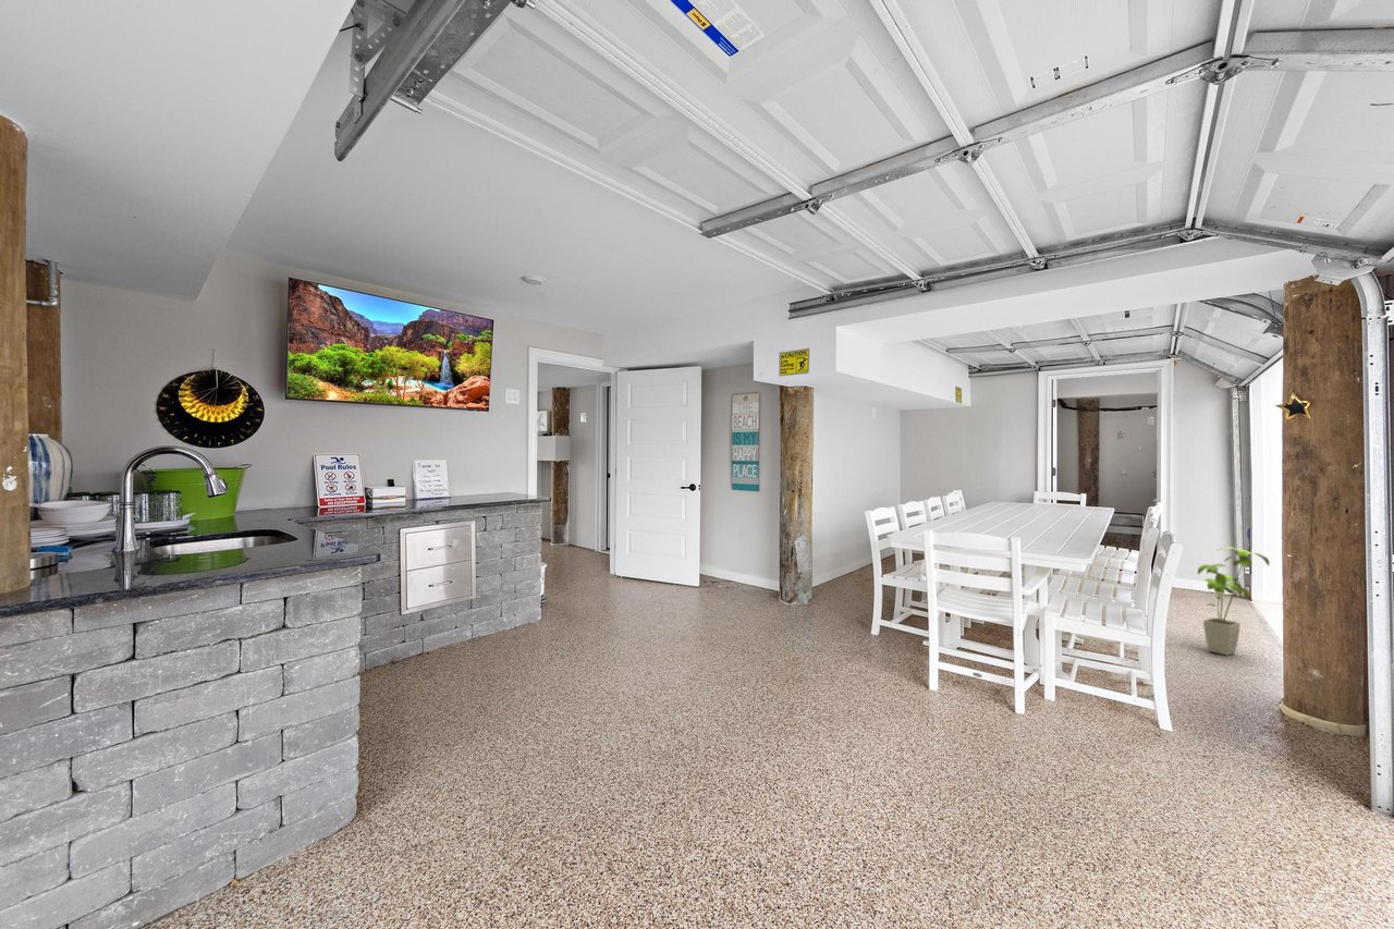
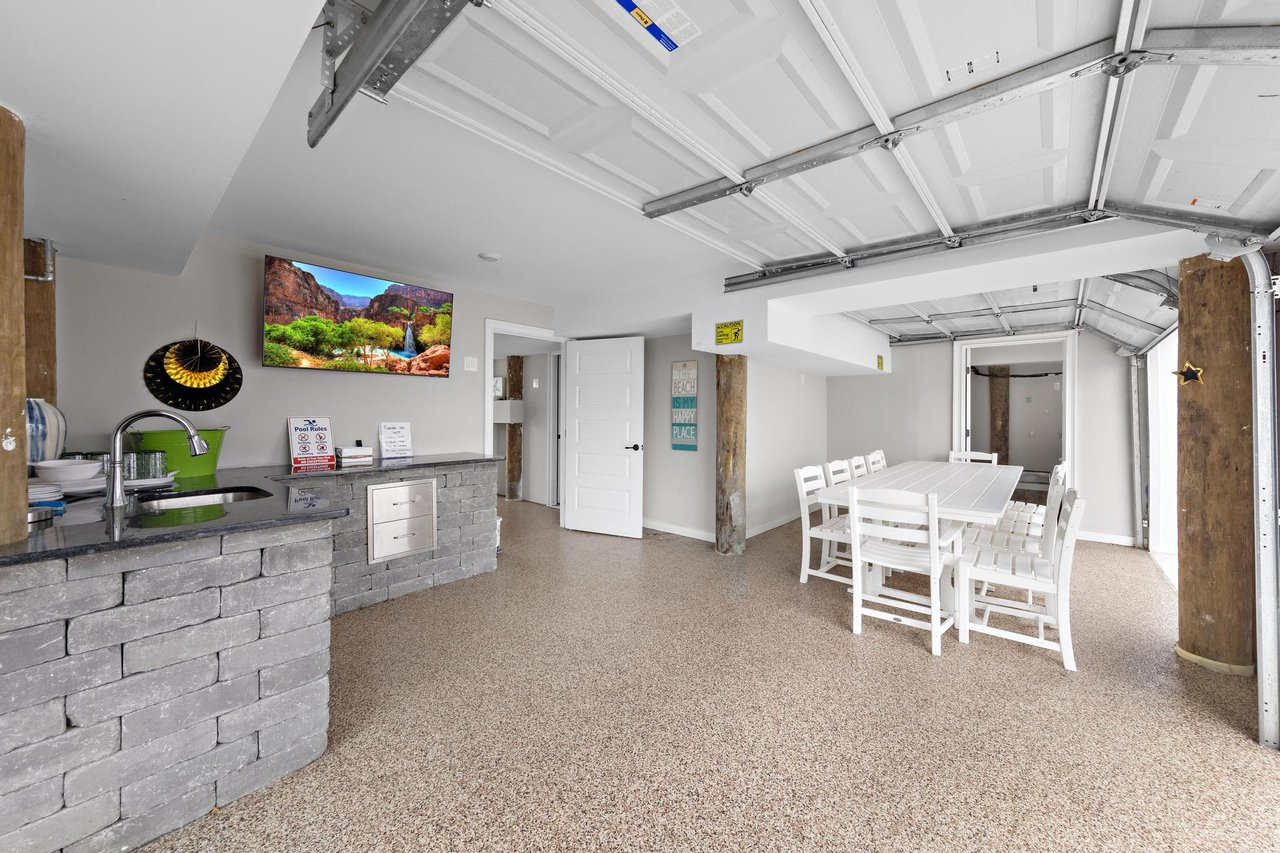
- house plant (1231, 599)
